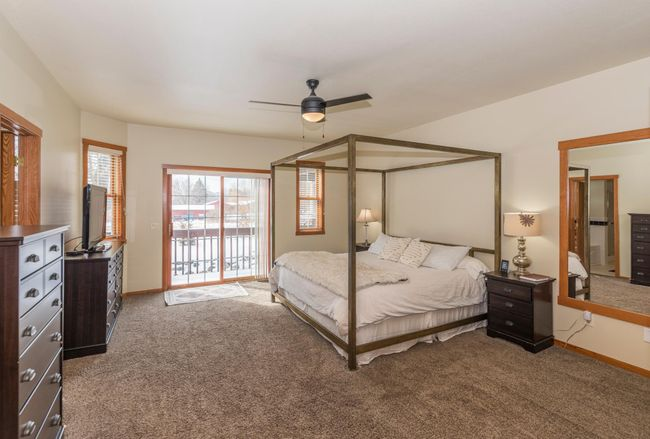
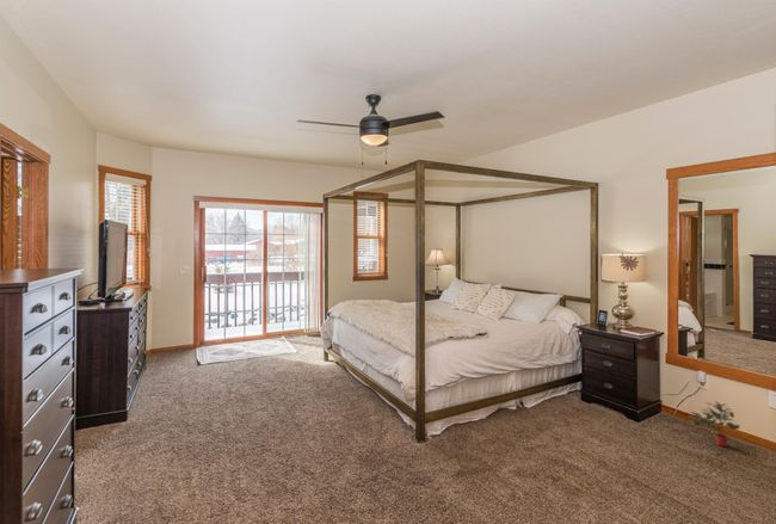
+ potted plant (713, 421)
